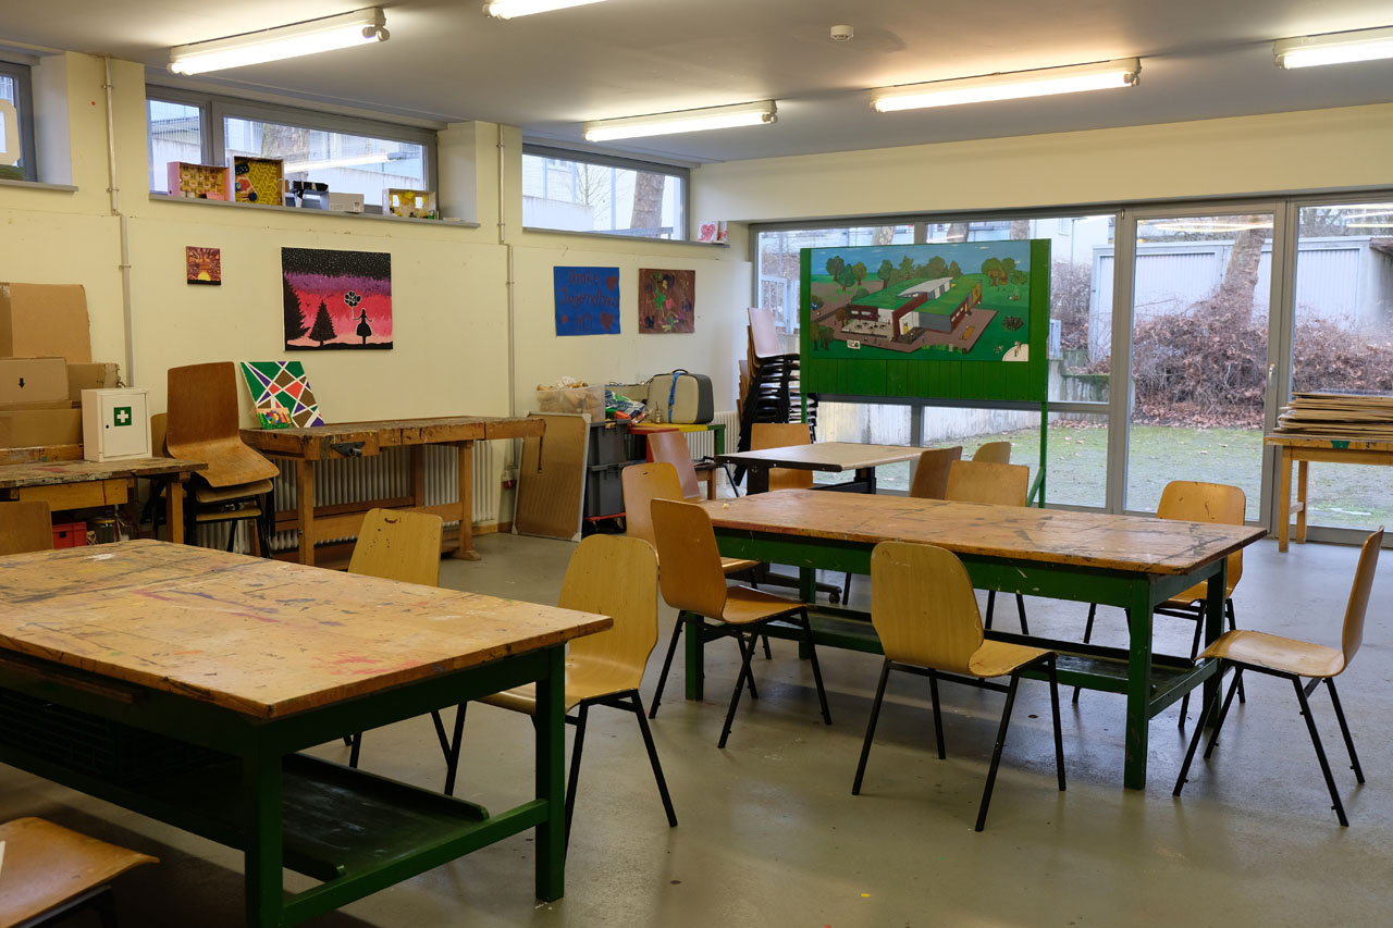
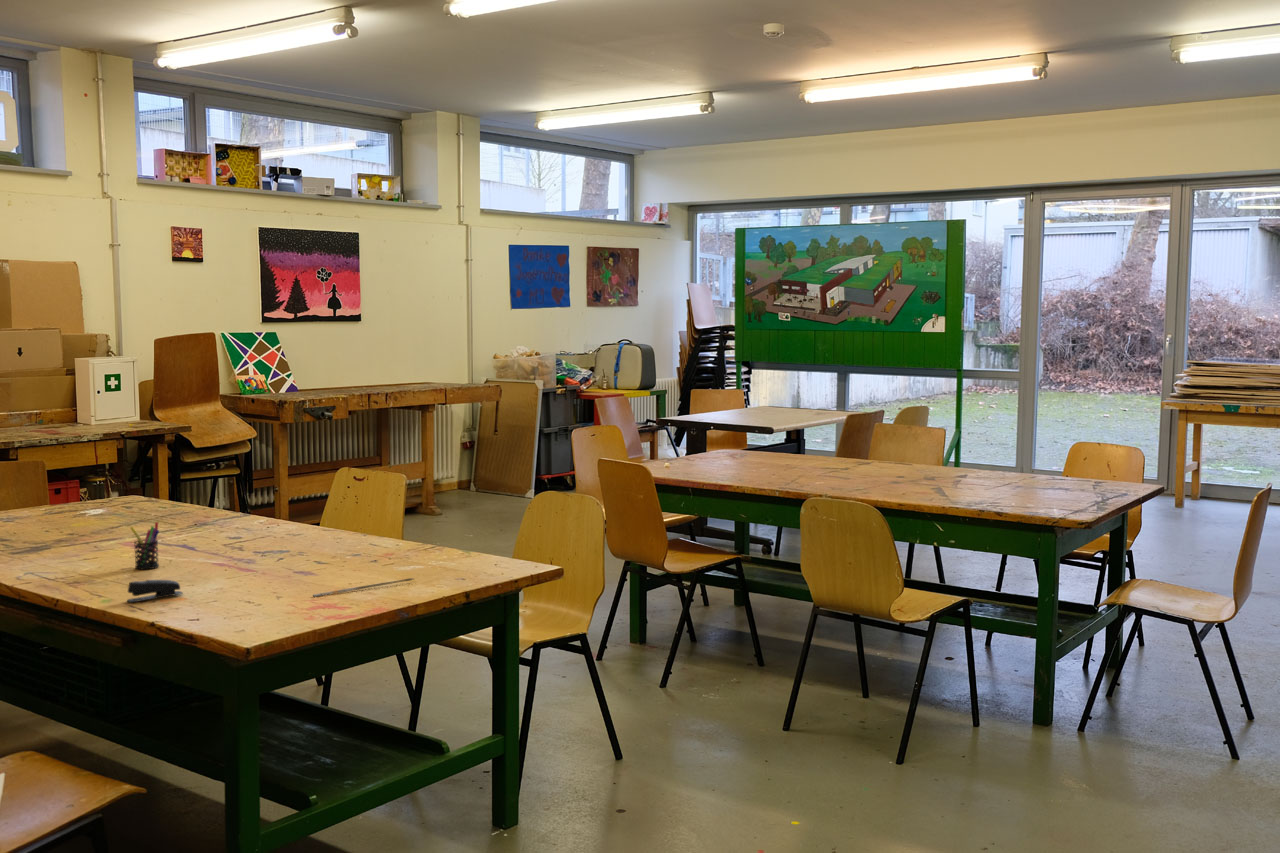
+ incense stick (365, 586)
+ pen holder (148, 544)
+ stapler (155, 588)
